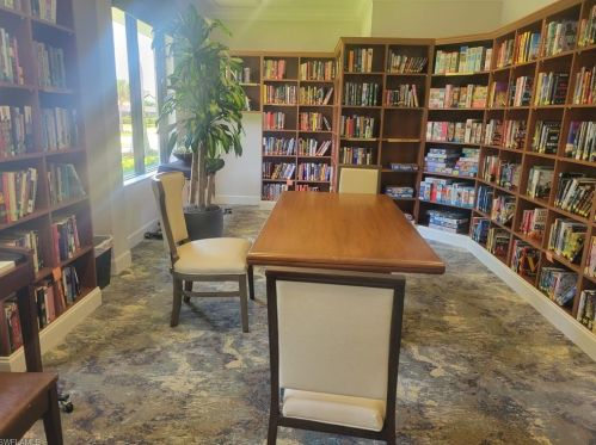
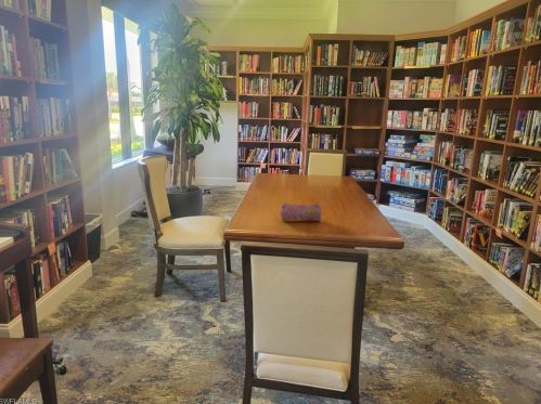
+ pencil case (300, 211)
